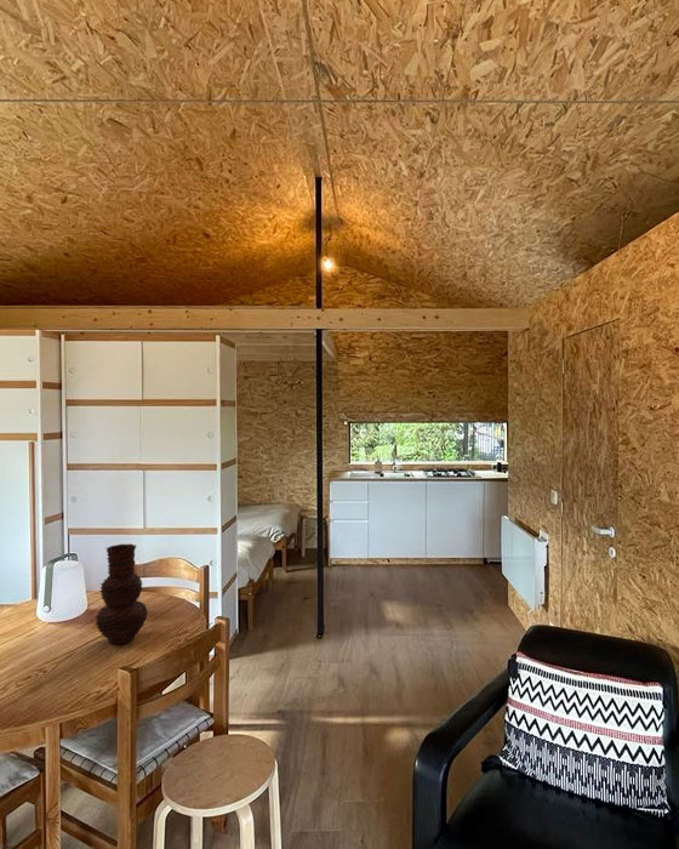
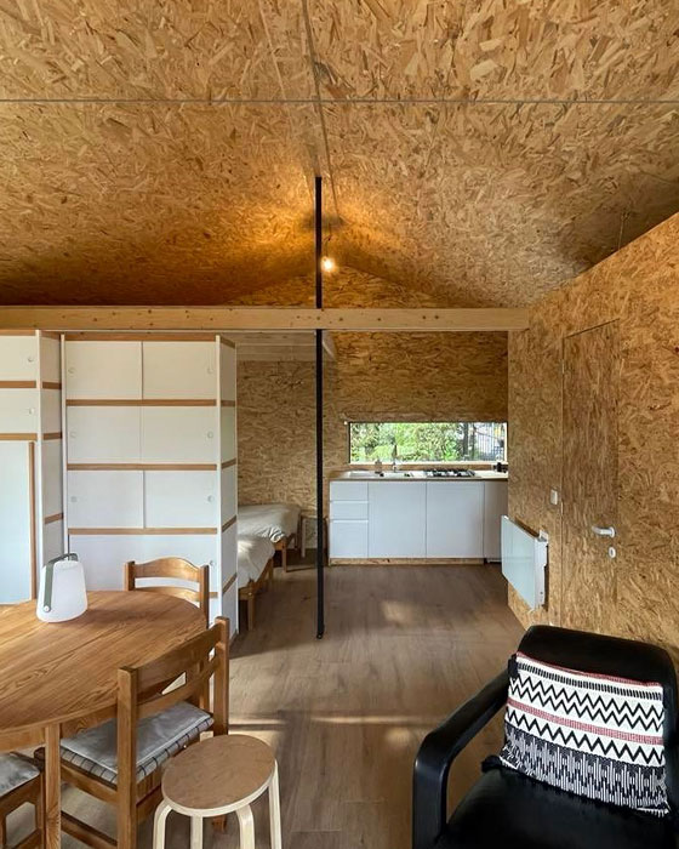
- vase (121, 592)
